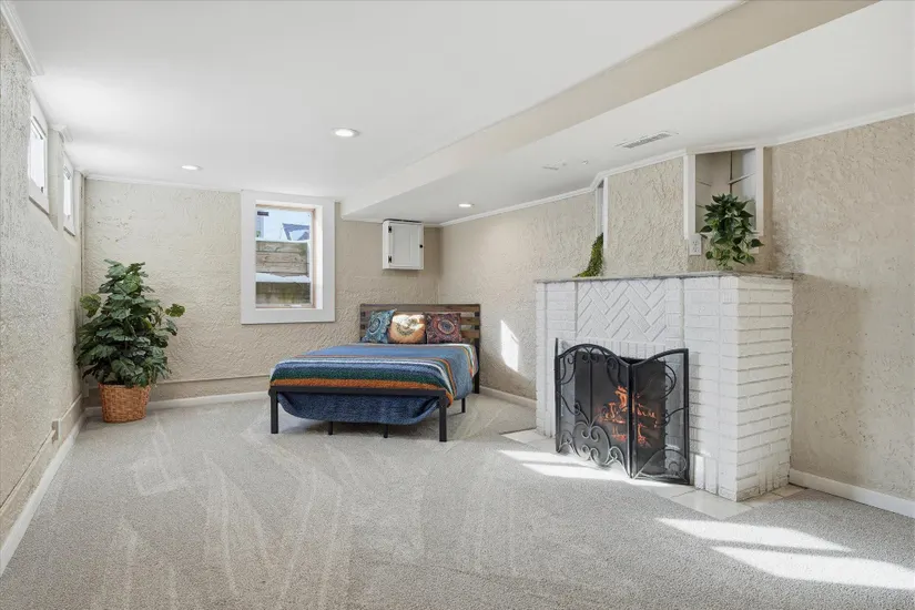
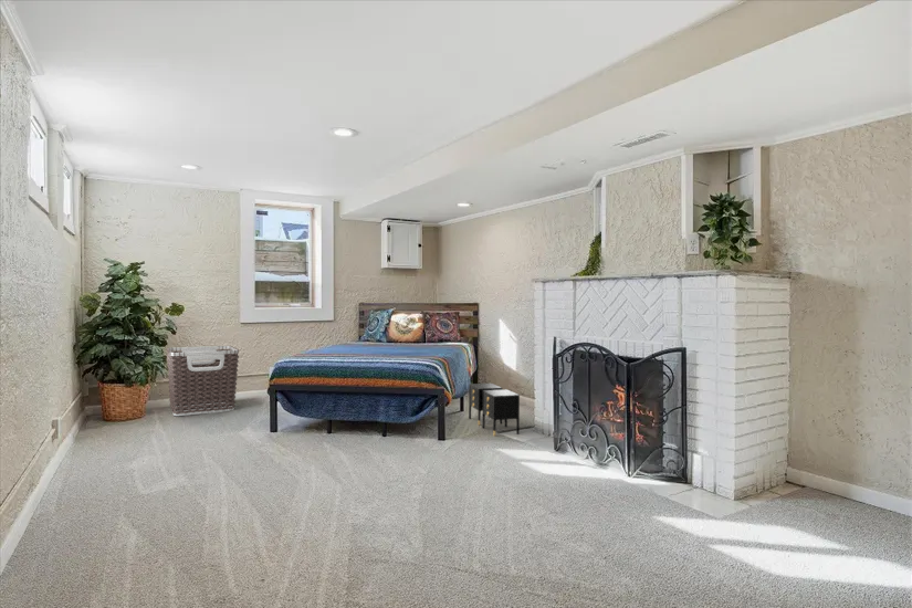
+ clothes hamper (202, 378)
+ nightstand (492, 407)
